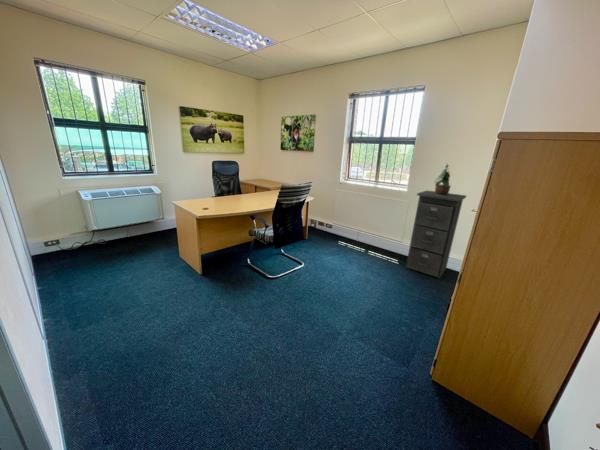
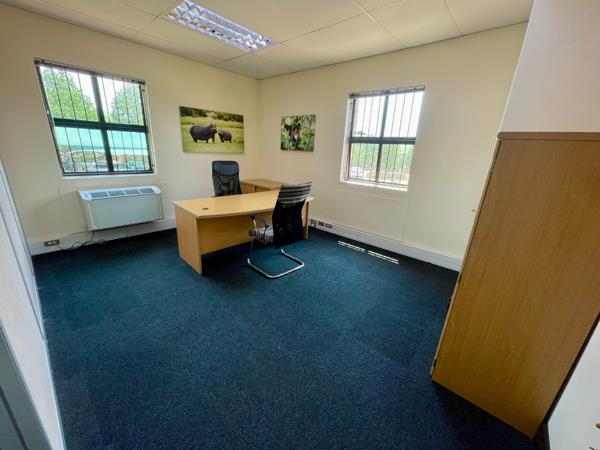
- filing cabinet (432, 233)
- potted plant (443, 178)
